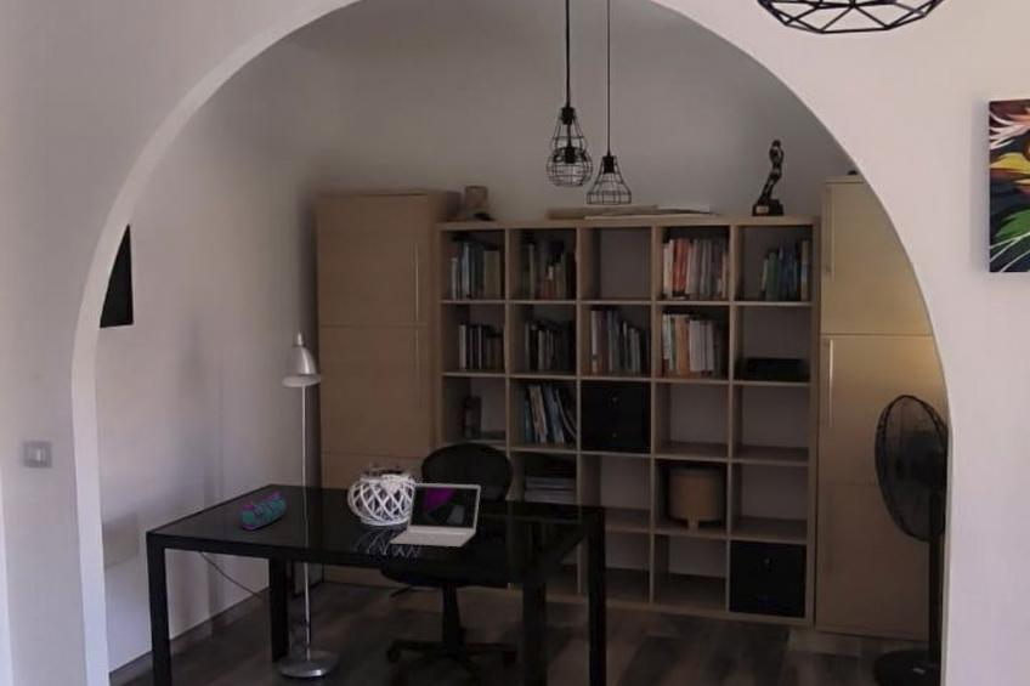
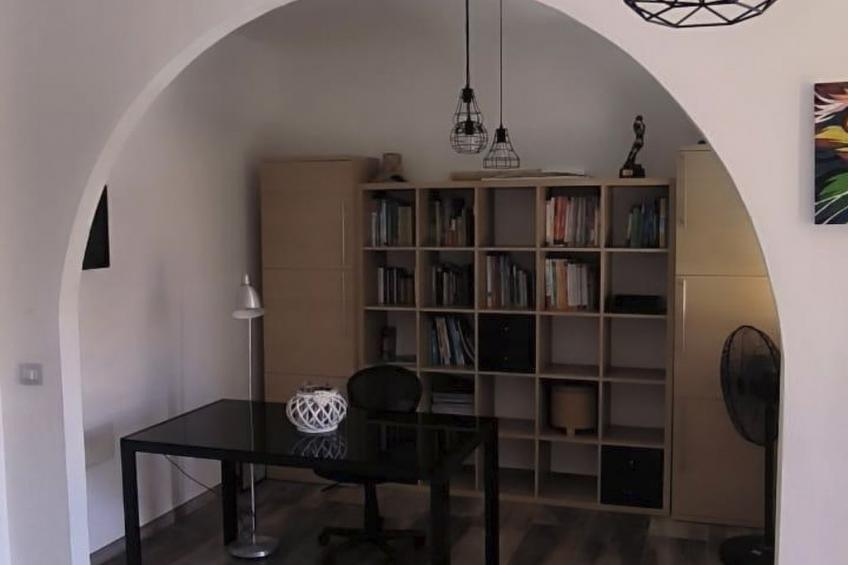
- pencil case (264, 510)
- laptop (436, 511)
